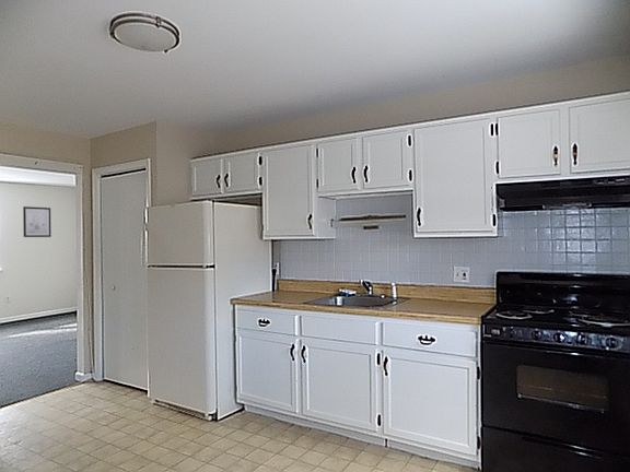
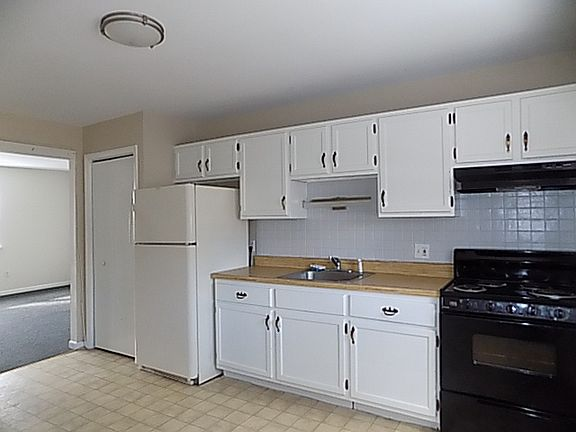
- wall art (37, 222)
